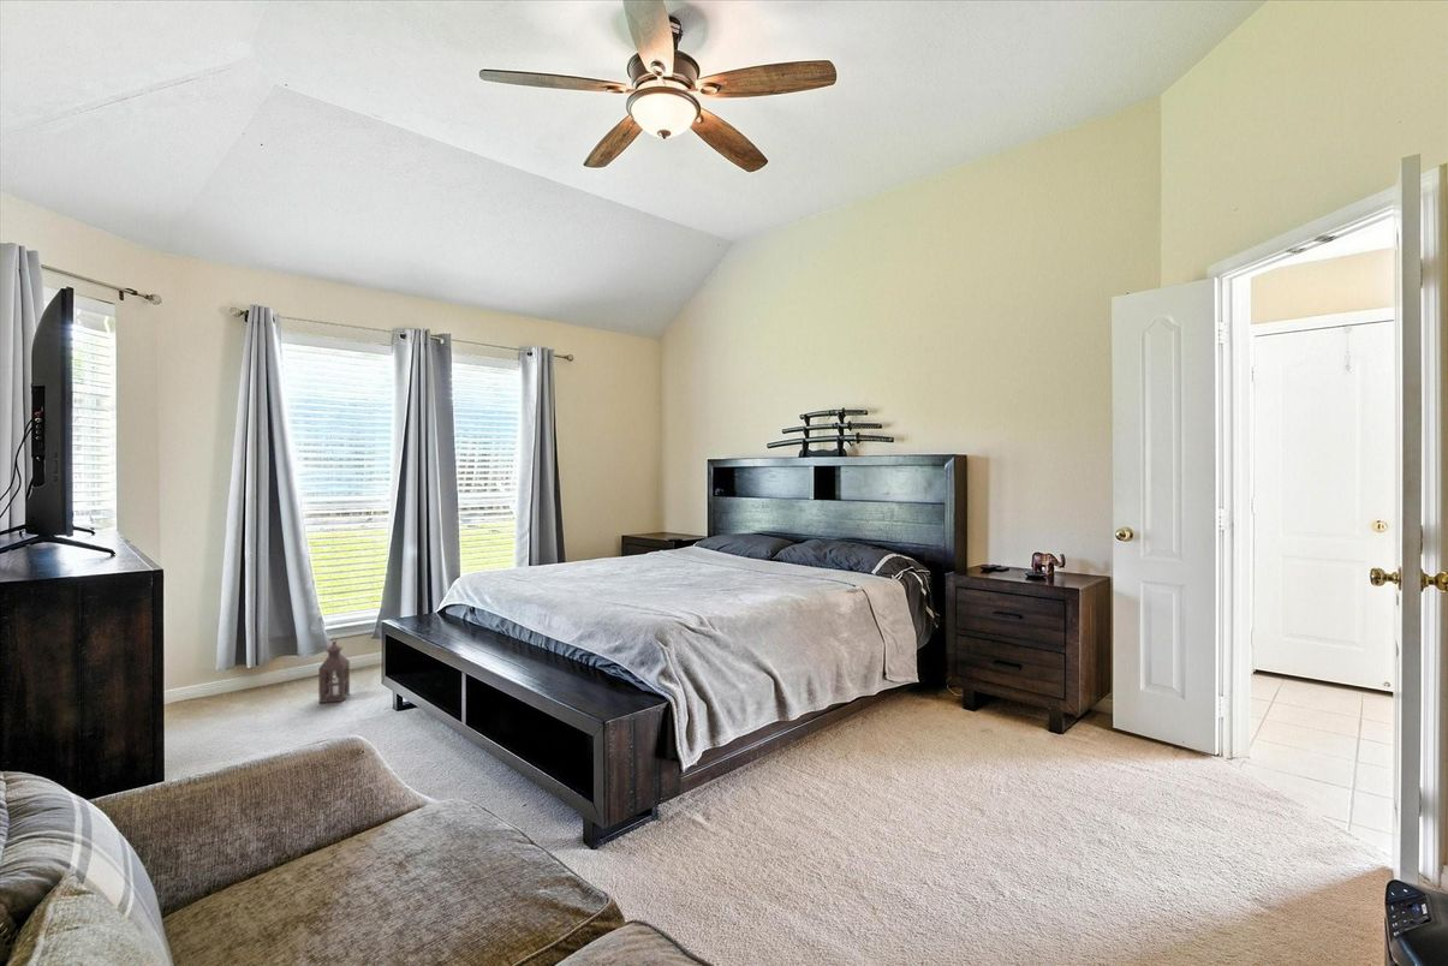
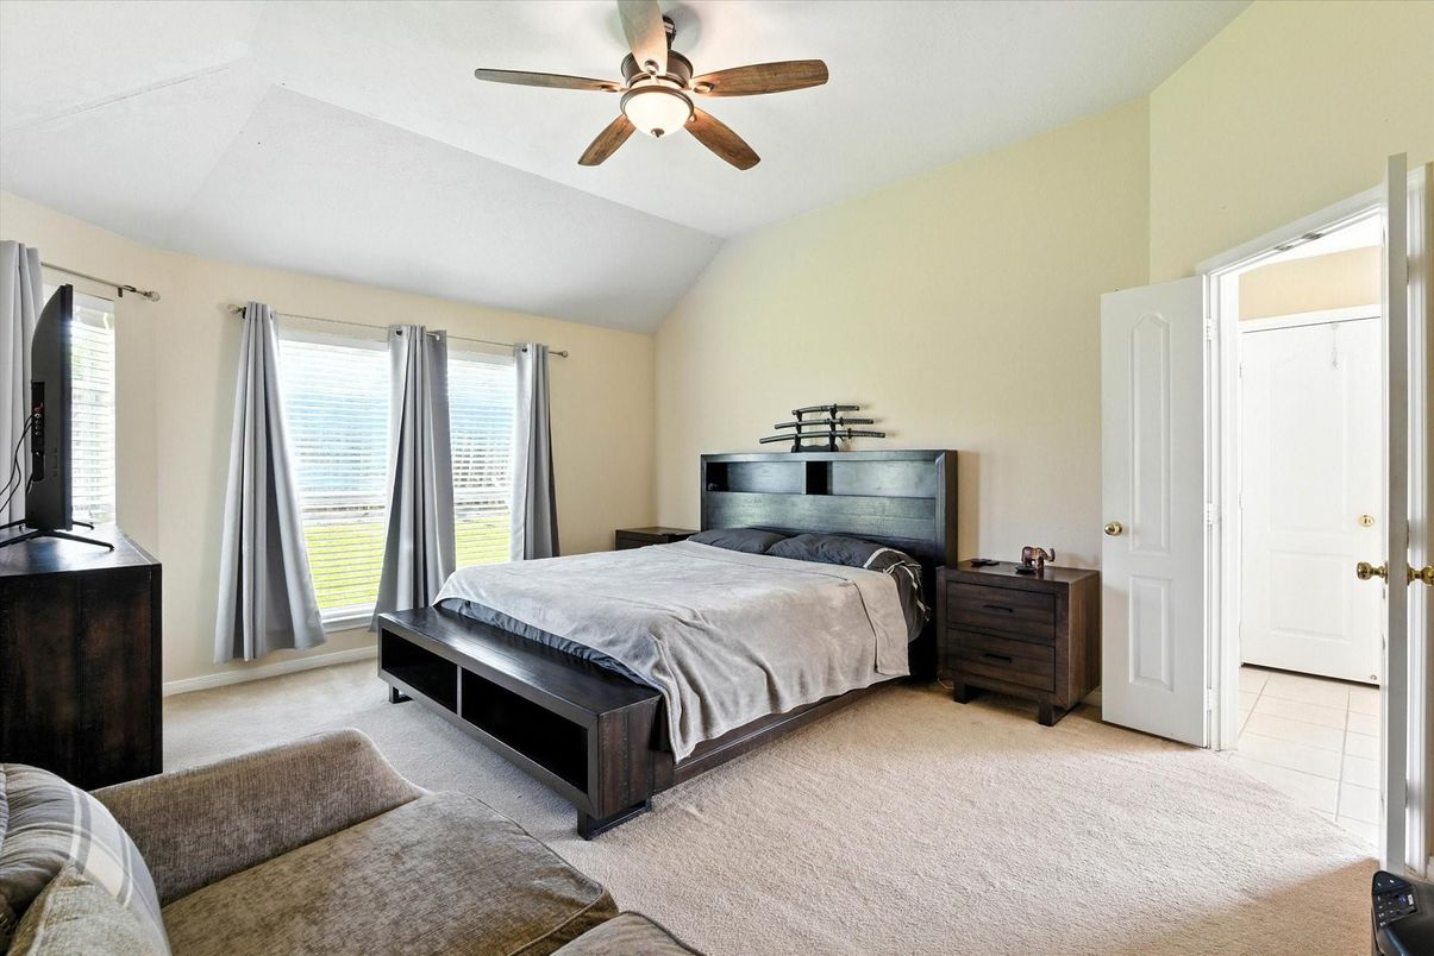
- lantern (334, 667)
